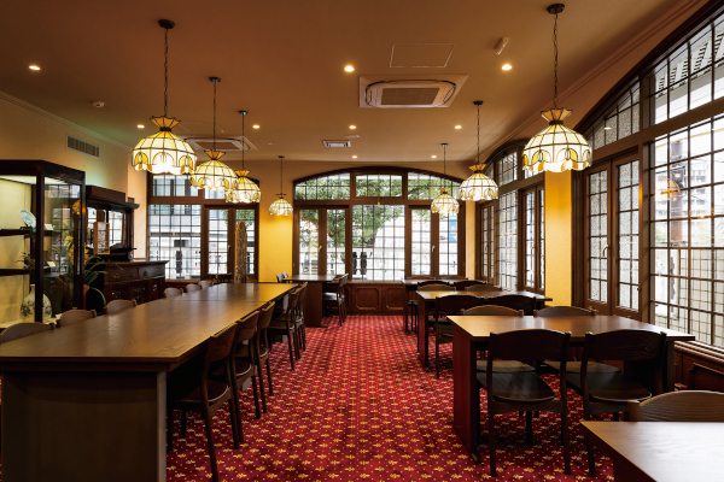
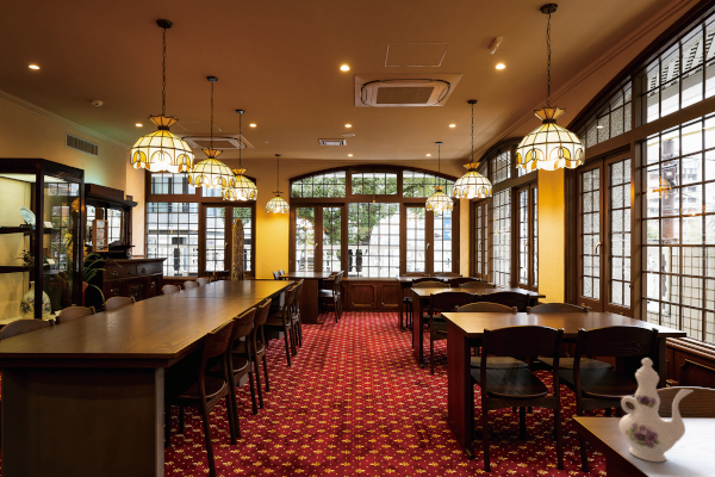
+ chinaware (654, 408)
